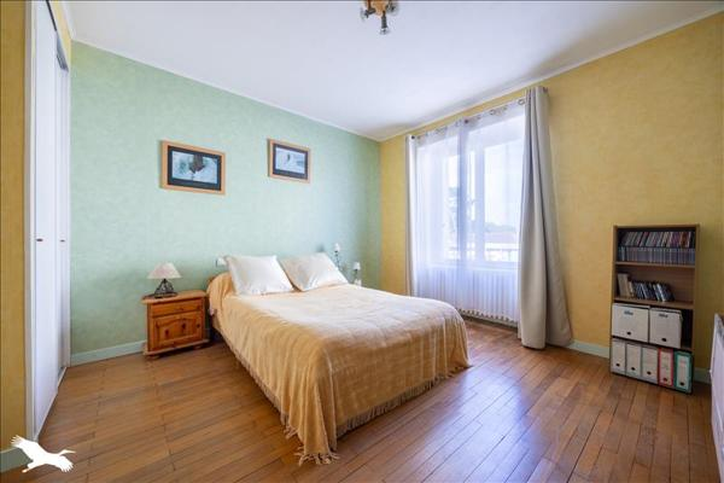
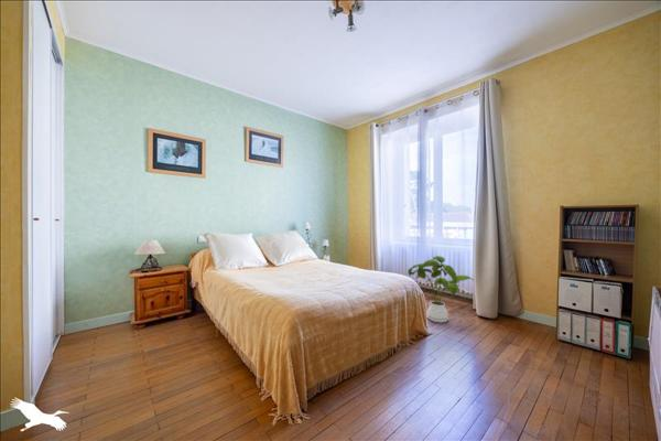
+ house plant (442, 290)
